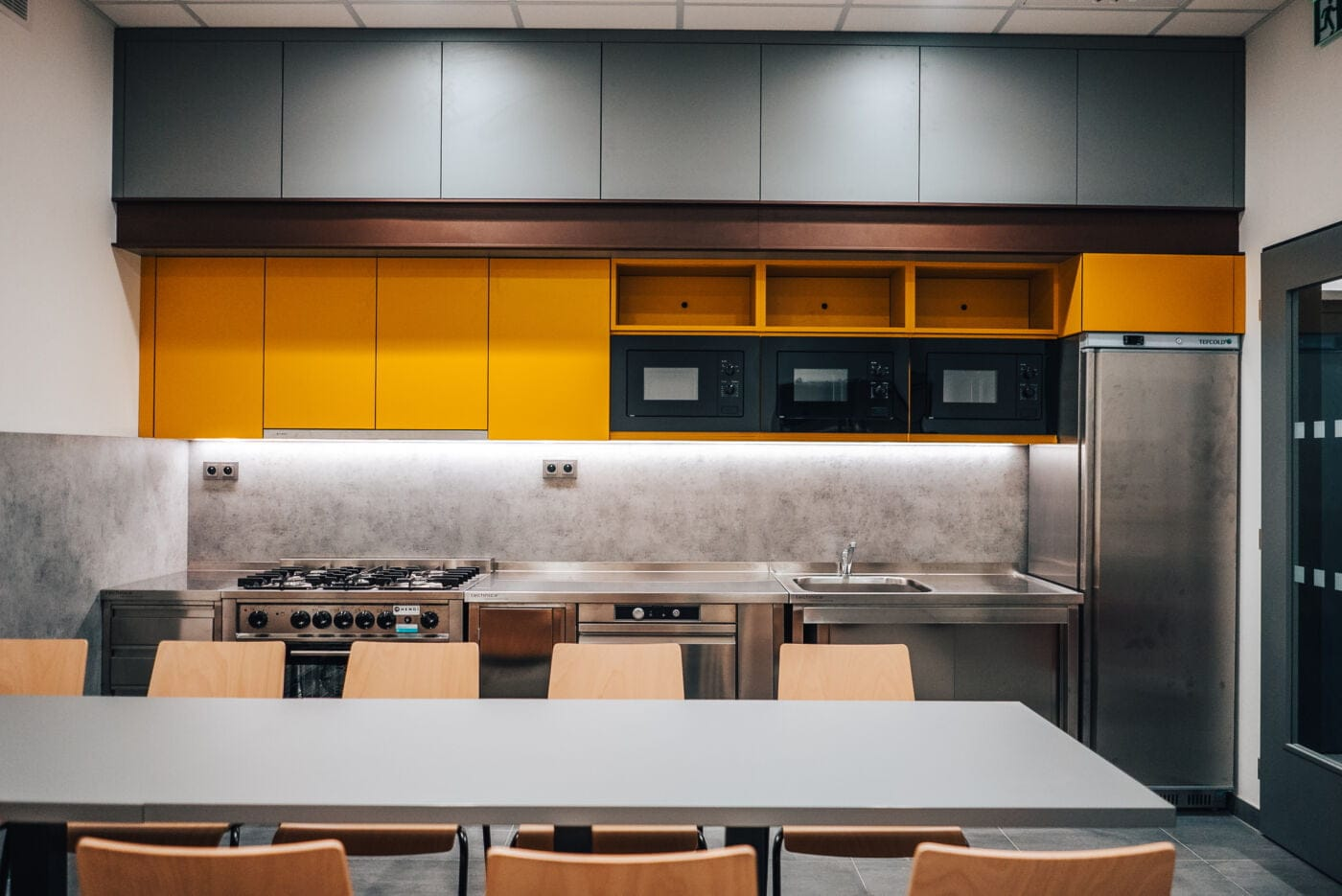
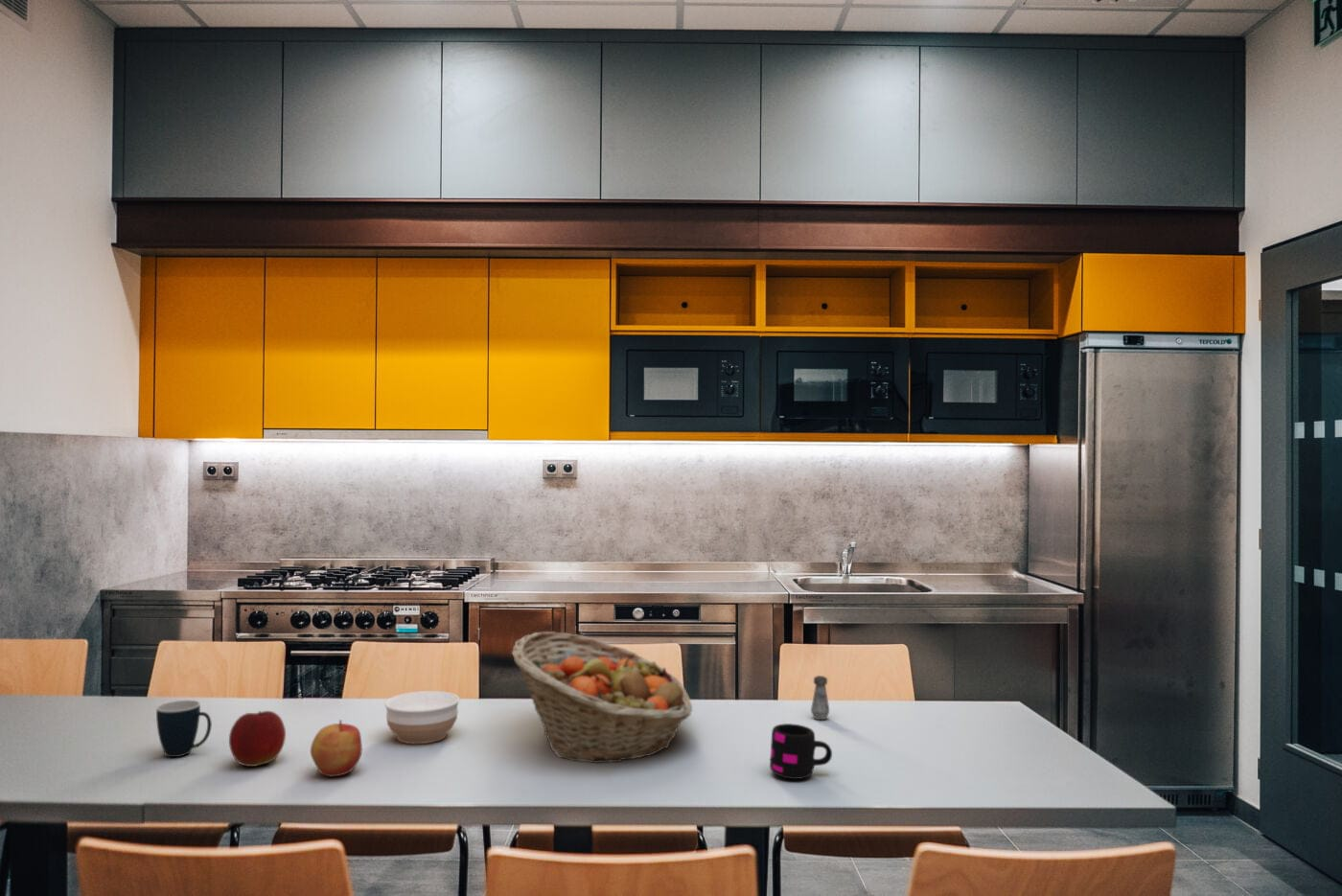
+ fruit basket (602, 689)
+ bowl (422, 718)
+ mug (800, 751)
+ apple (336, 746)
+ mug (185, 729)
+ apple (257, 738)
+ salt shaker (820, 697)
